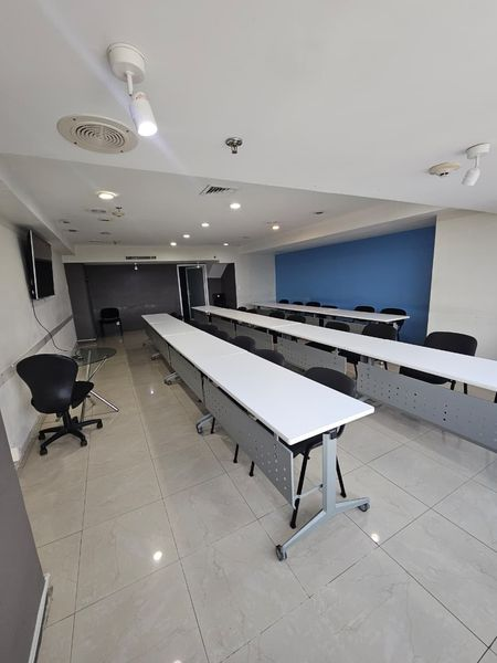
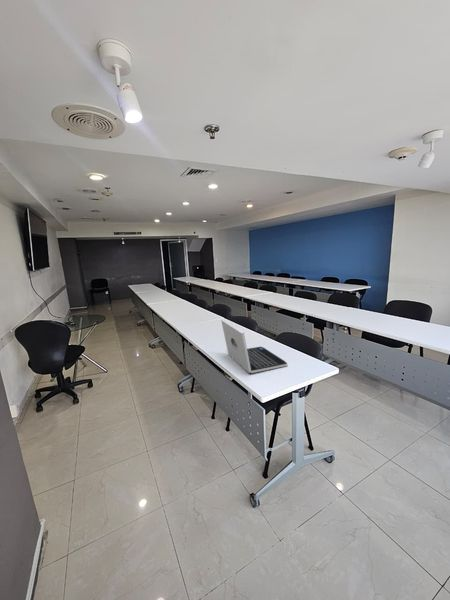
+ laptop (255, 347)
